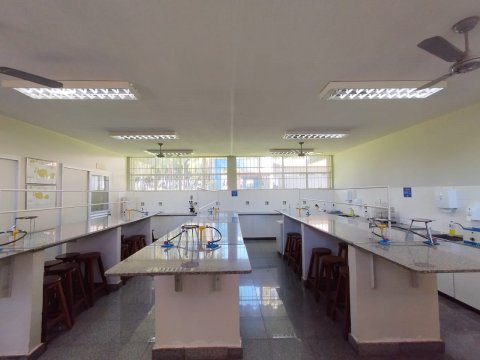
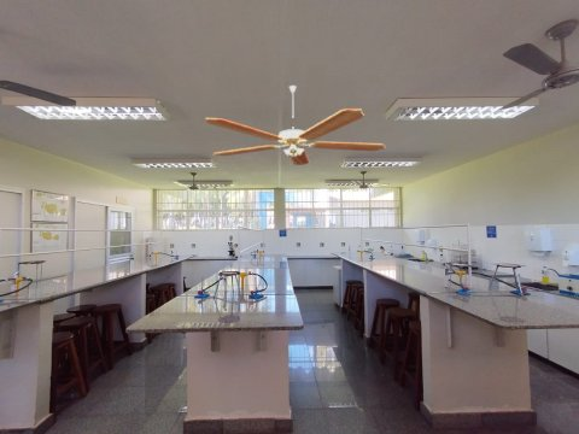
+ ceiling fan (296, 129)
